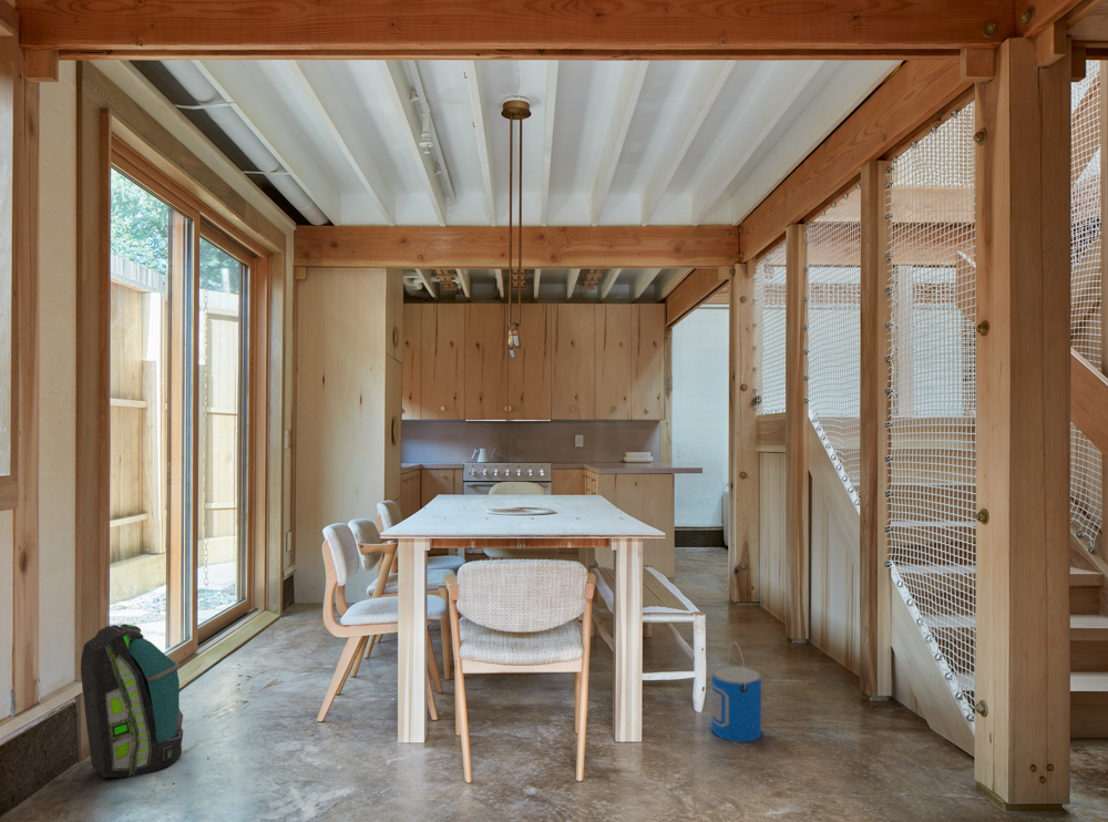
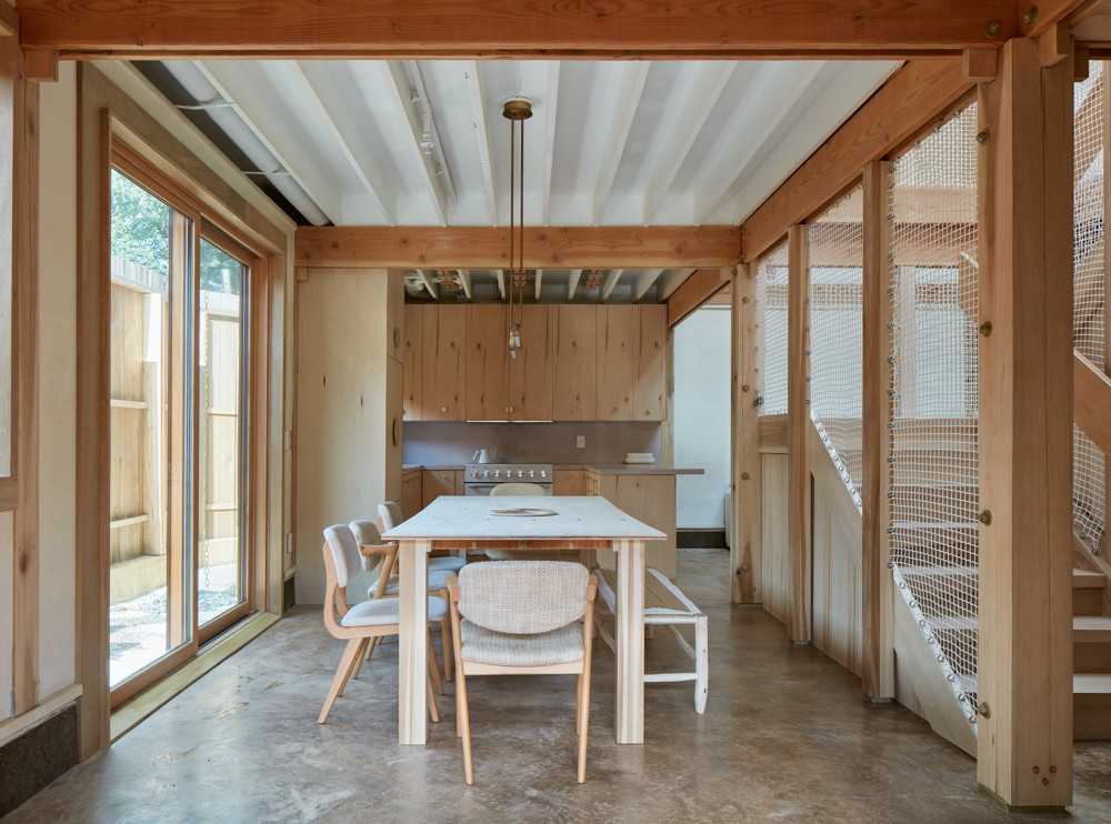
- bucket (736, 687)
- backpack (130, 695)
